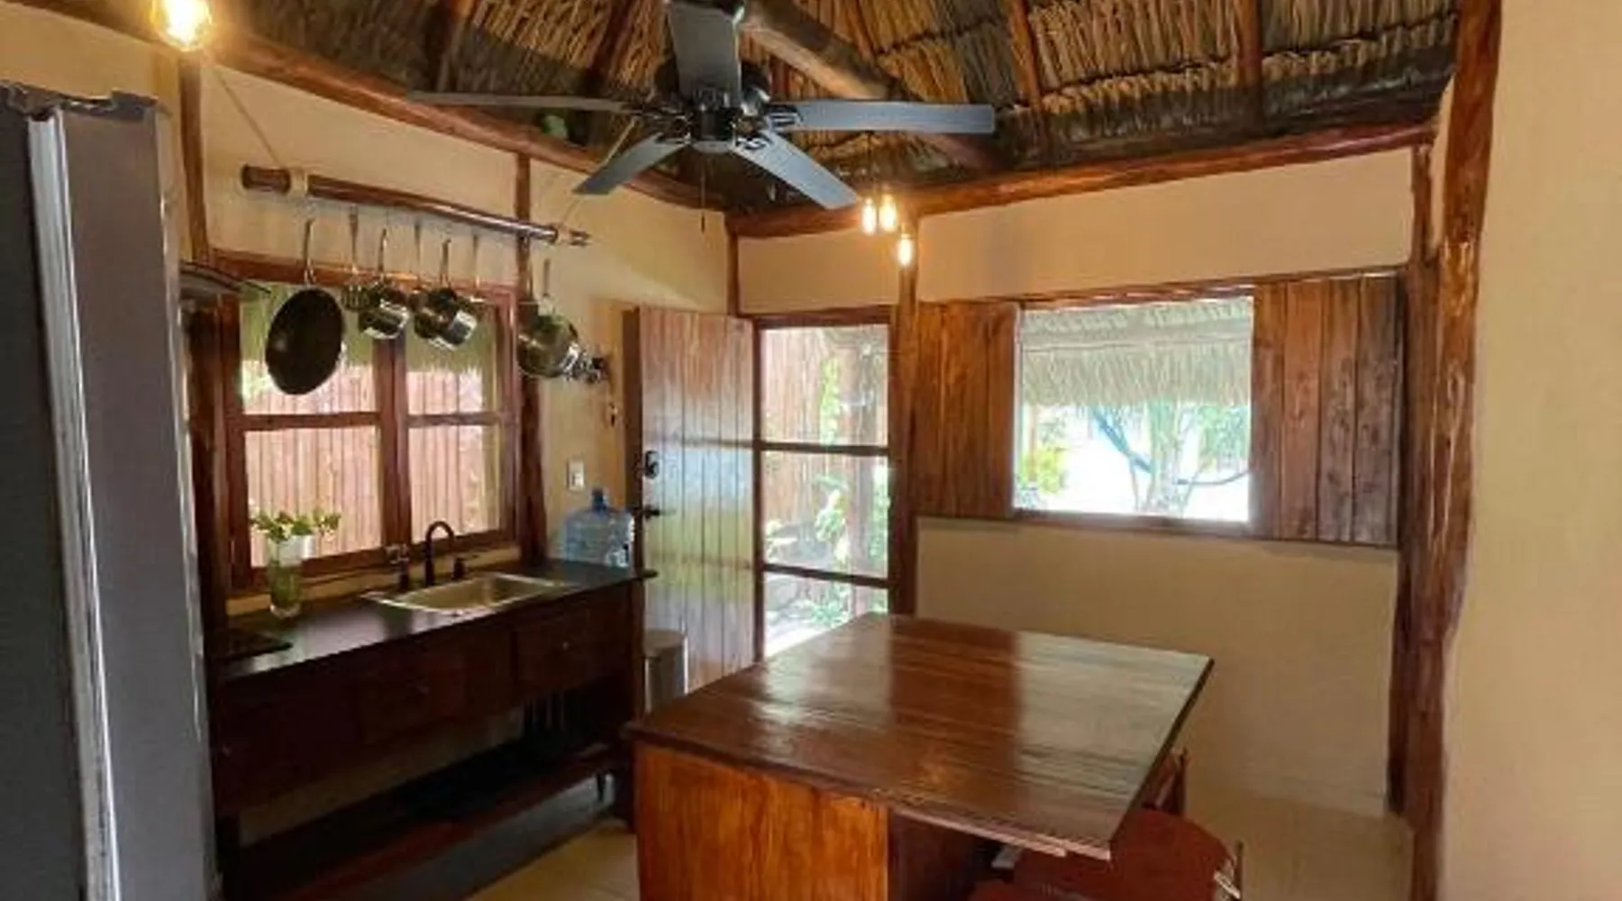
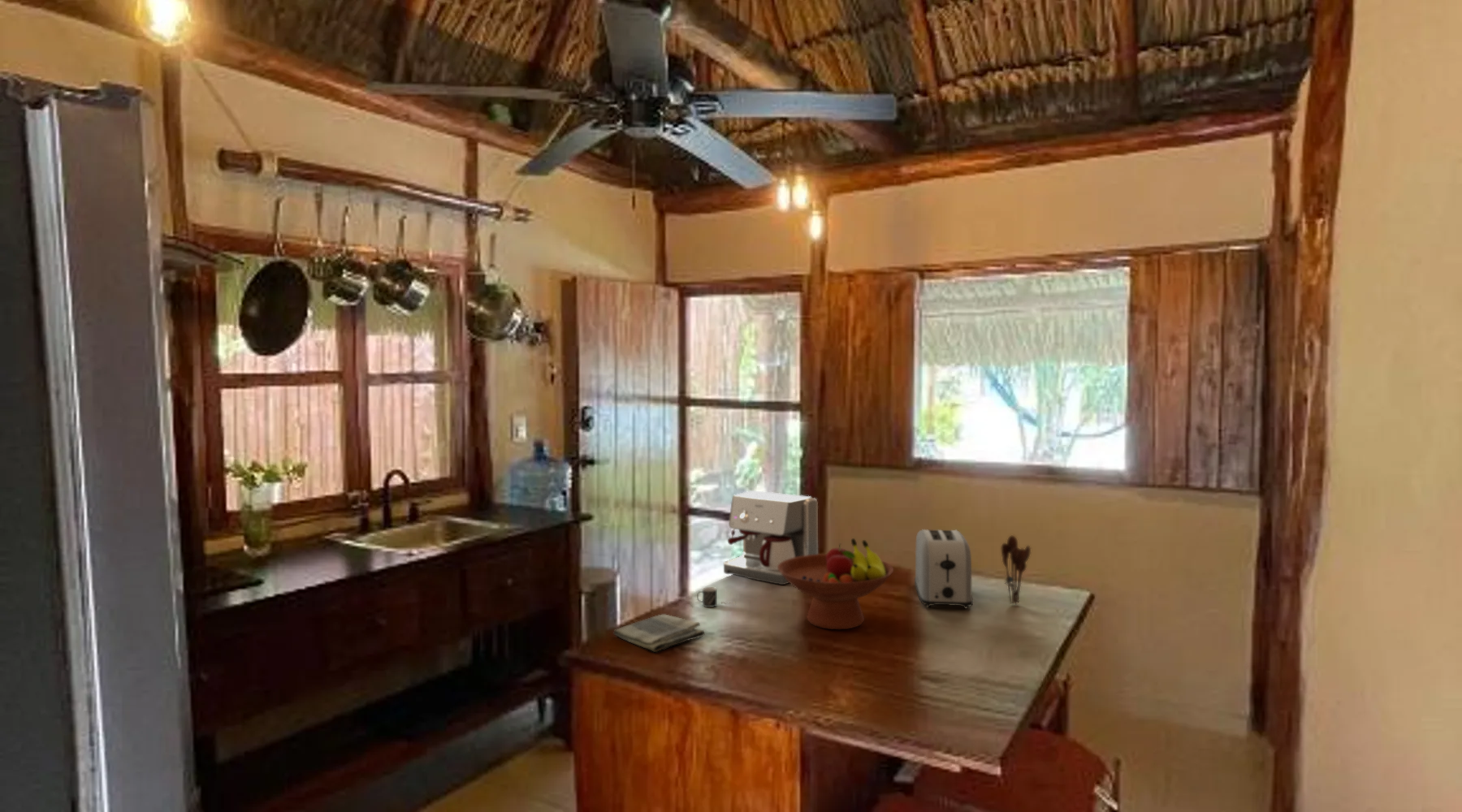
+ mug (716, 597)
+ fruit bowl (835, 584)
+ utensil holder (1014, 571)
+ coffee maker (769, 534)
+ dish towel (660, 630)
+ toaster (942, 565)
